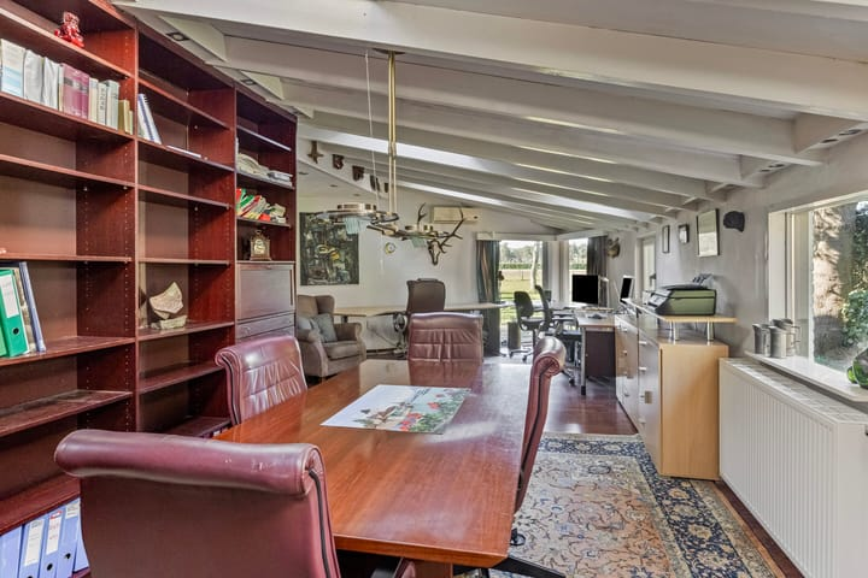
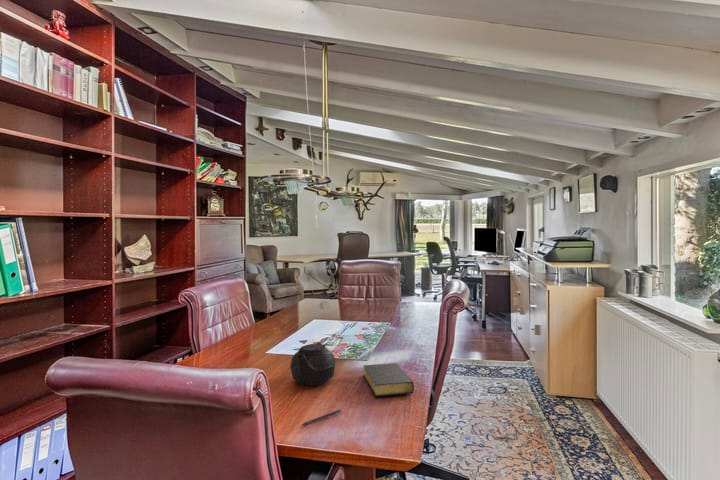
+ bible (385, 376)
+ pen (321, 417)
+ teapot (311, 365)
